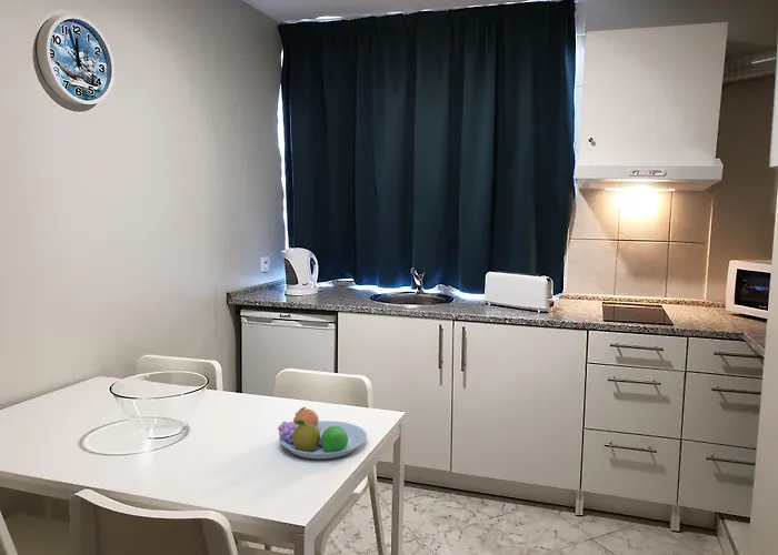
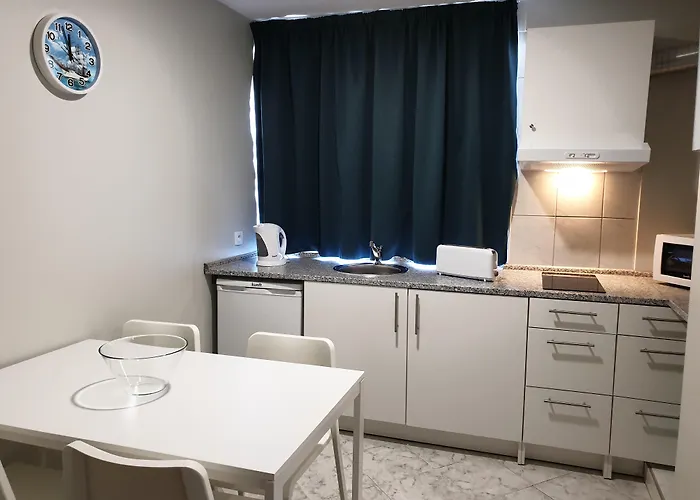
- fruit bowl (322, 428)
